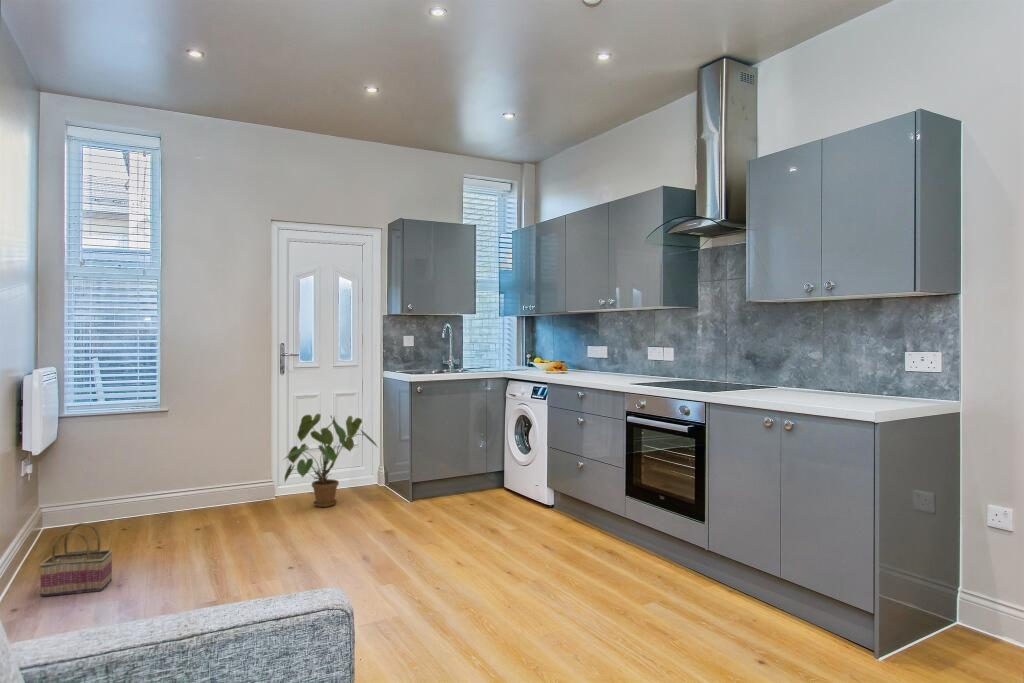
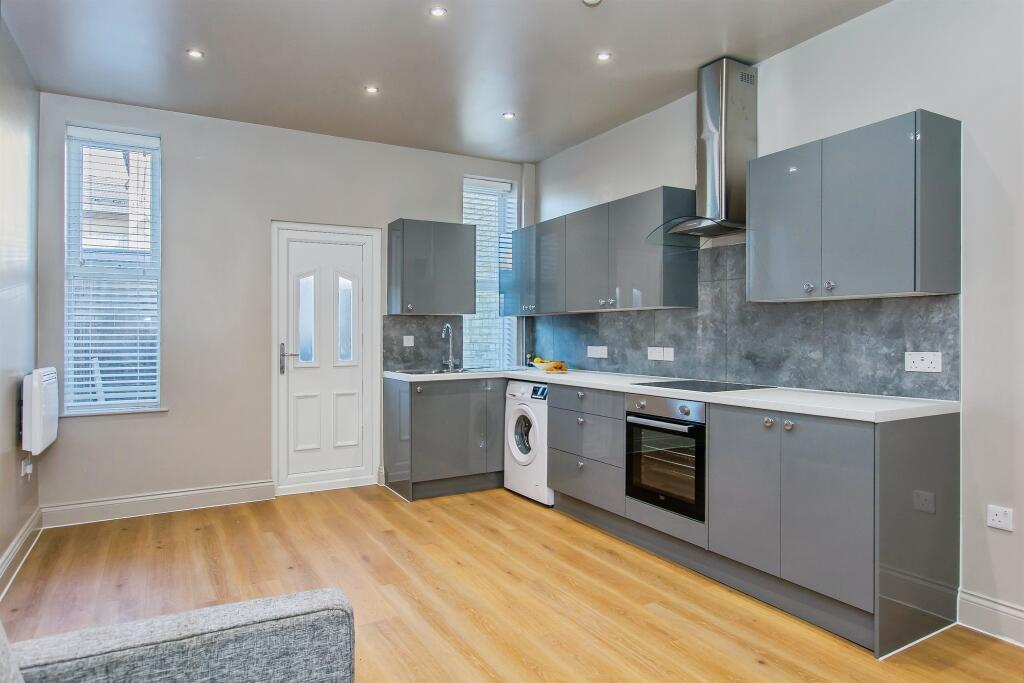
- basket (77, 557)
- house plant (329, 457)
